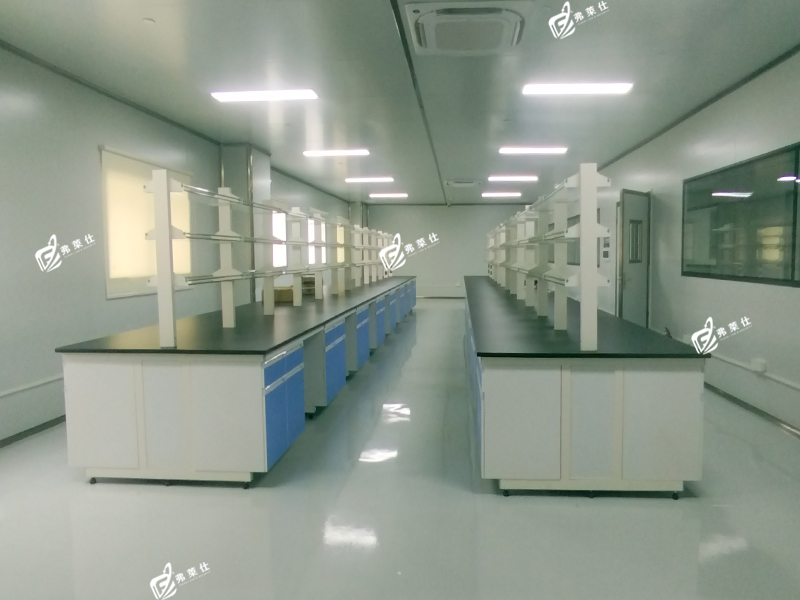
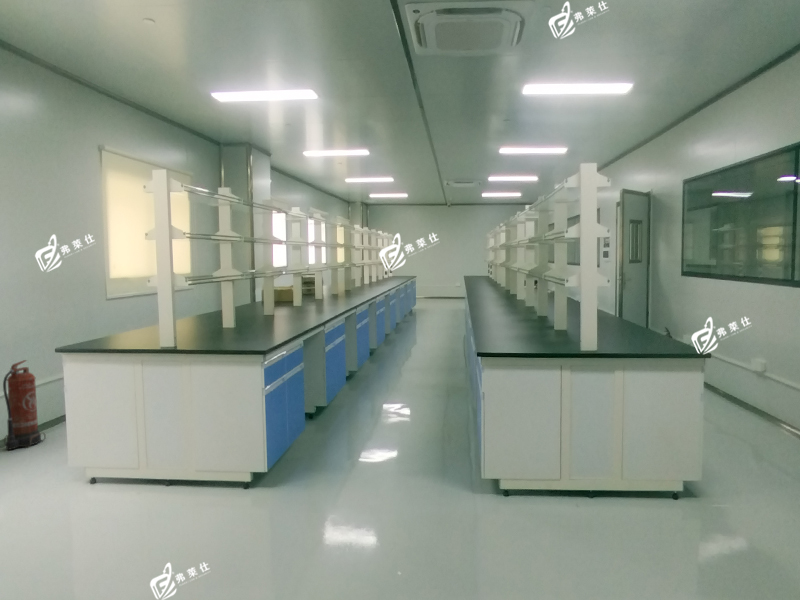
+ fire extinguisher (19, 403)
